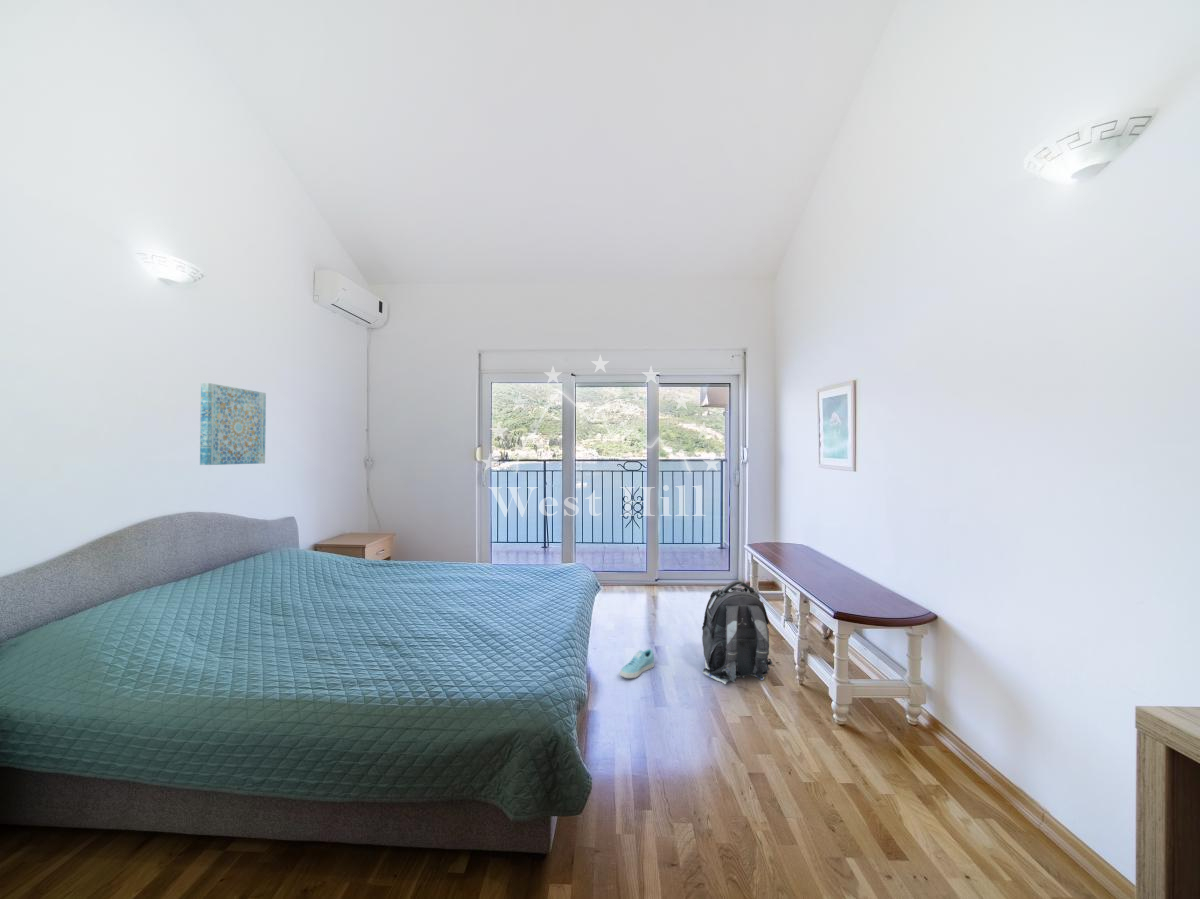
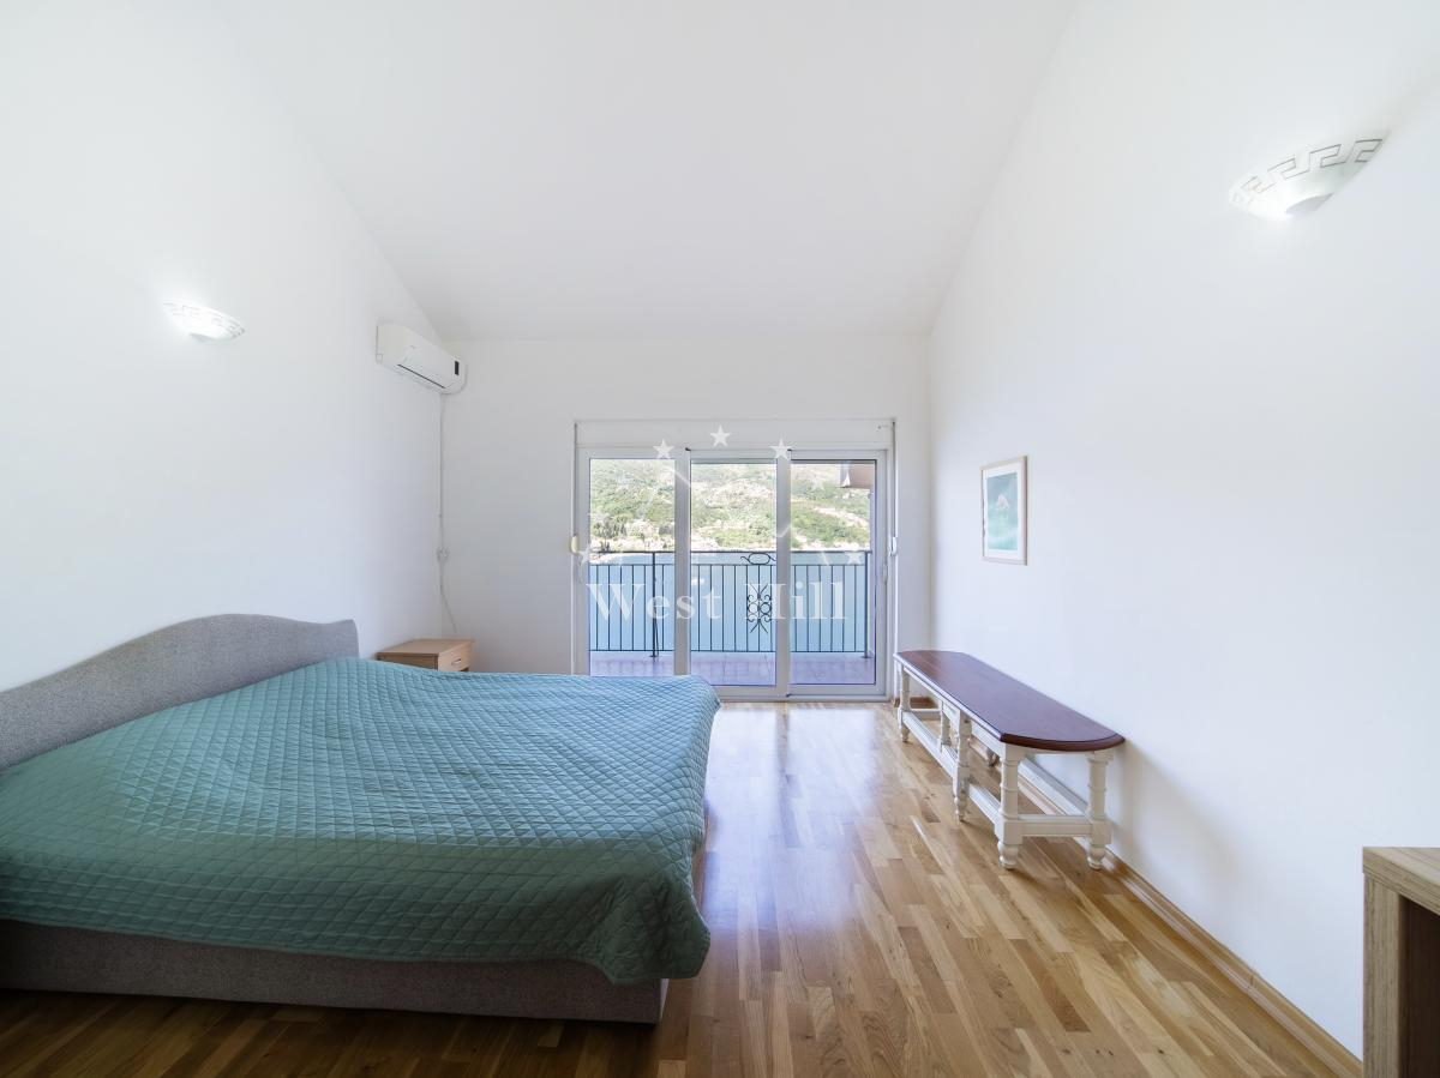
- backpack (735, 626)
- wall art (235, 426)
- sneaker (636, 661)
